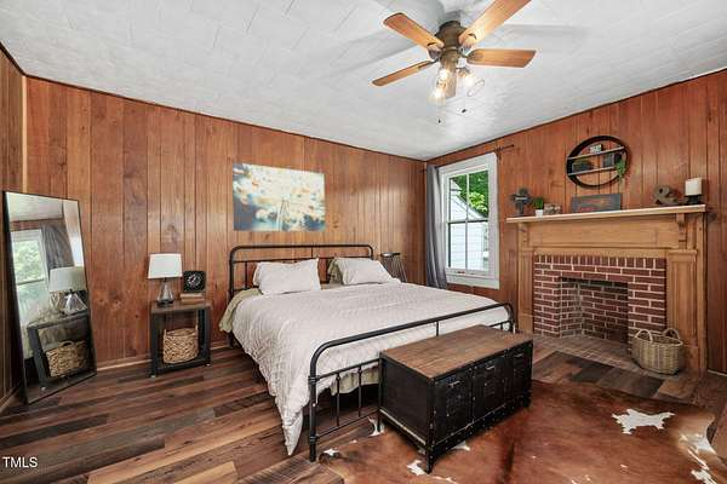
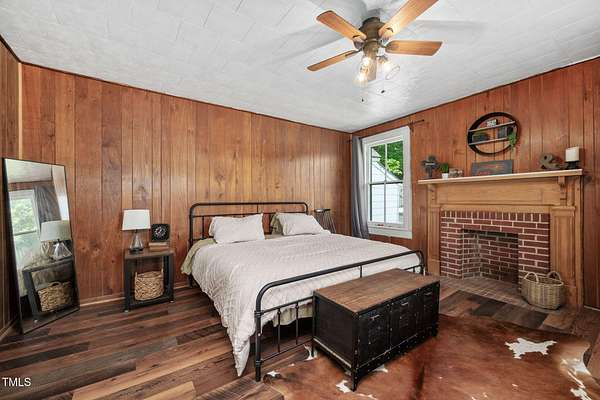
- wall art (282, 200)
